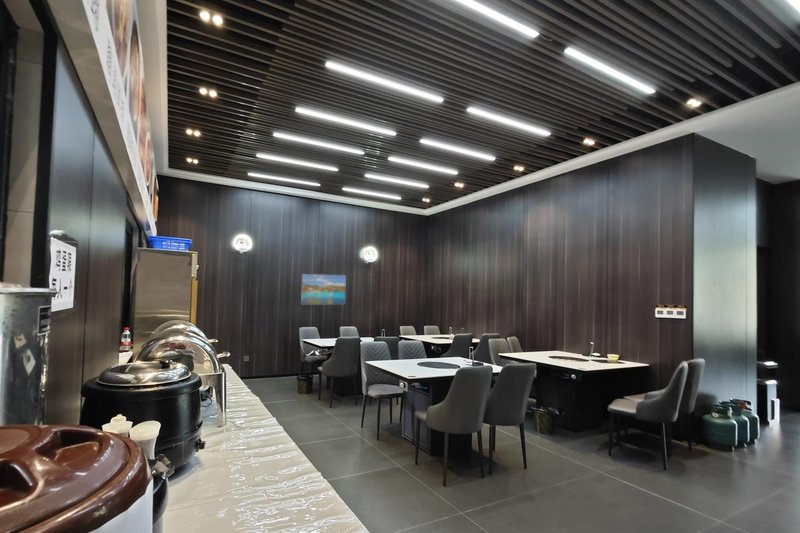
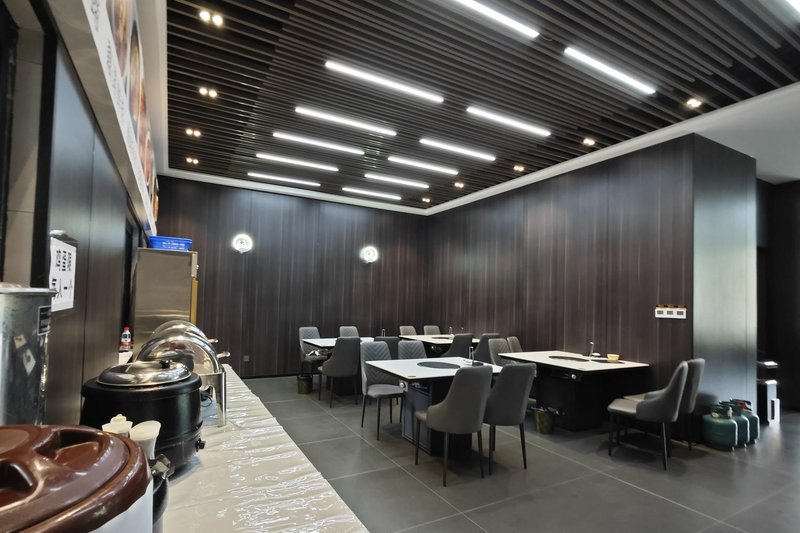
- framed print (324, 289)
